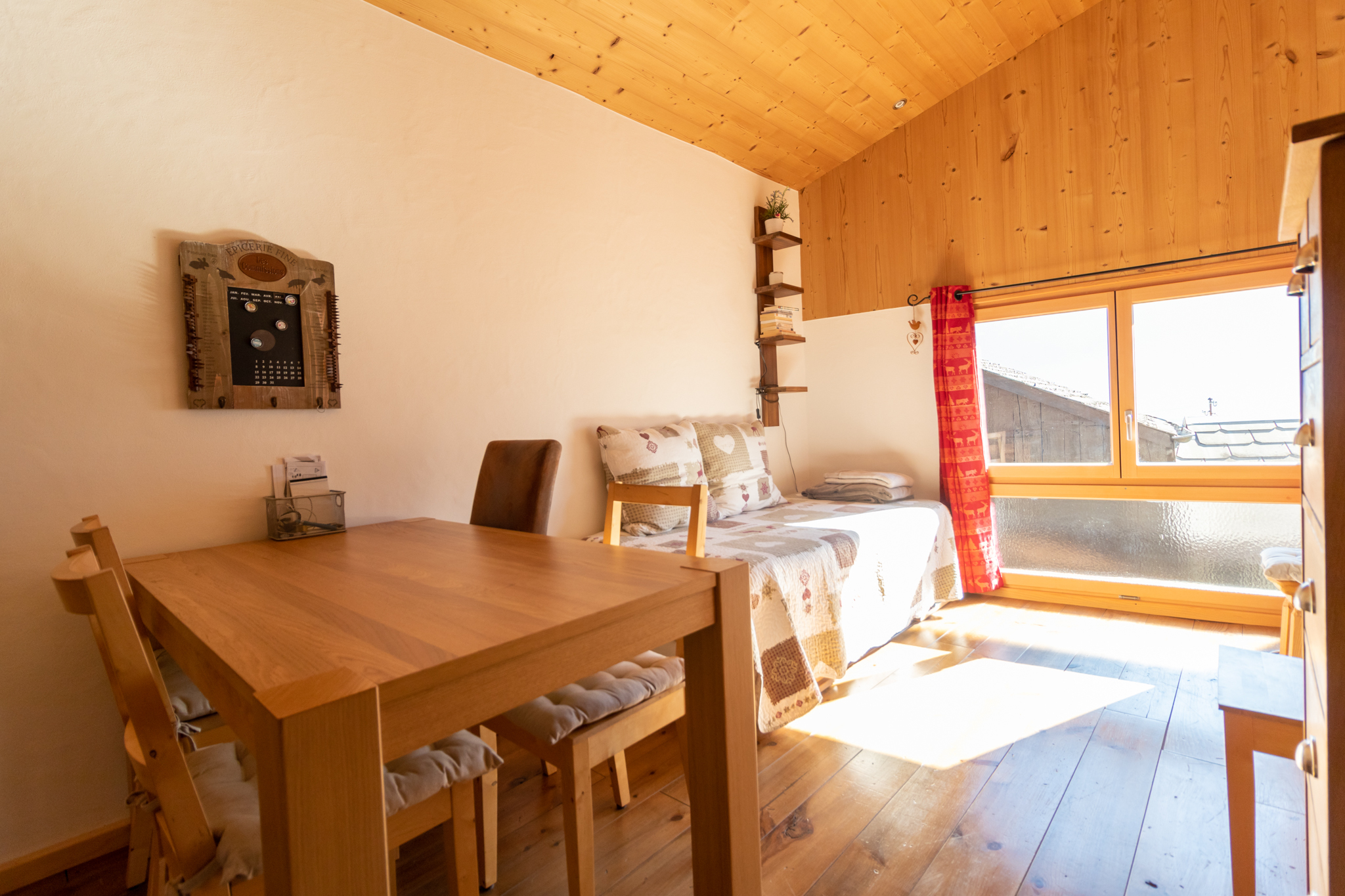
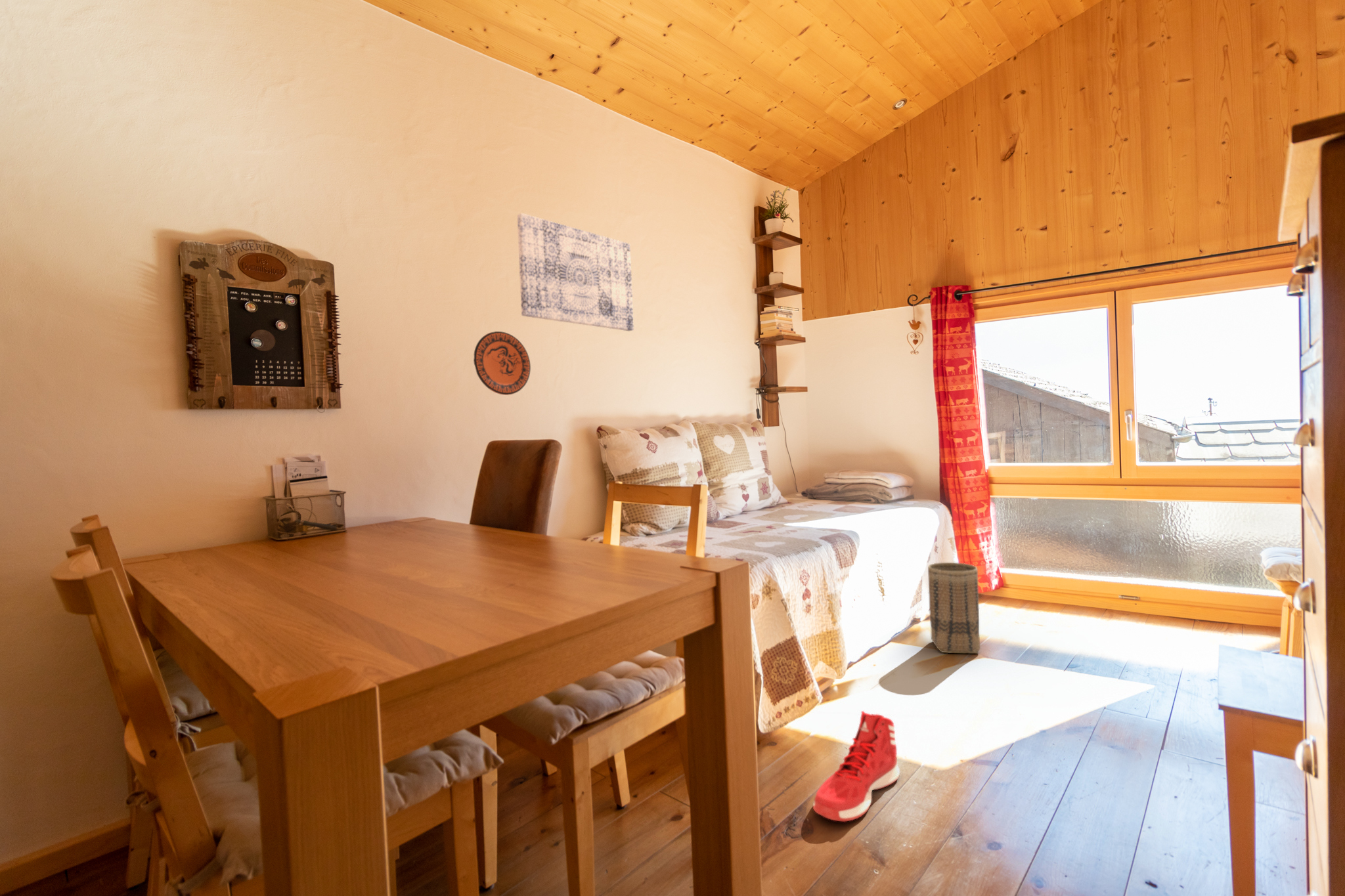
+ decorative plate (502, 363)
+ wall art (579, 277)
+ sneaker (857, 756)
+ basket (954, 607)
